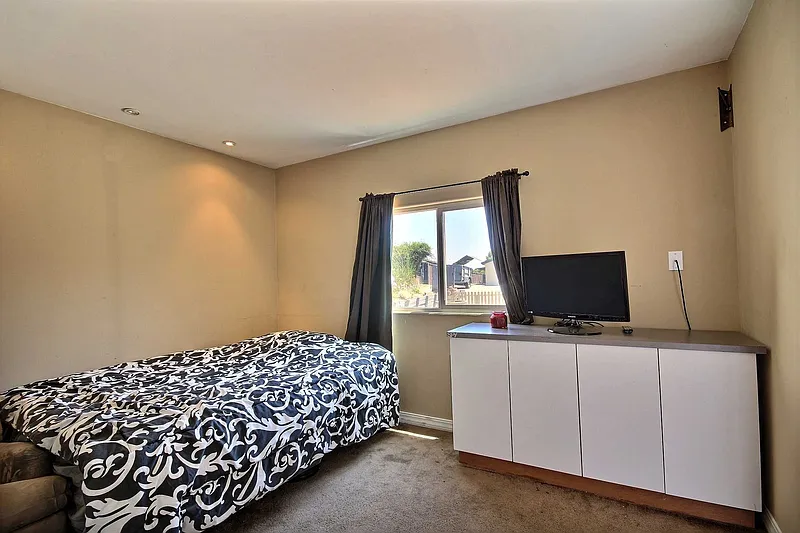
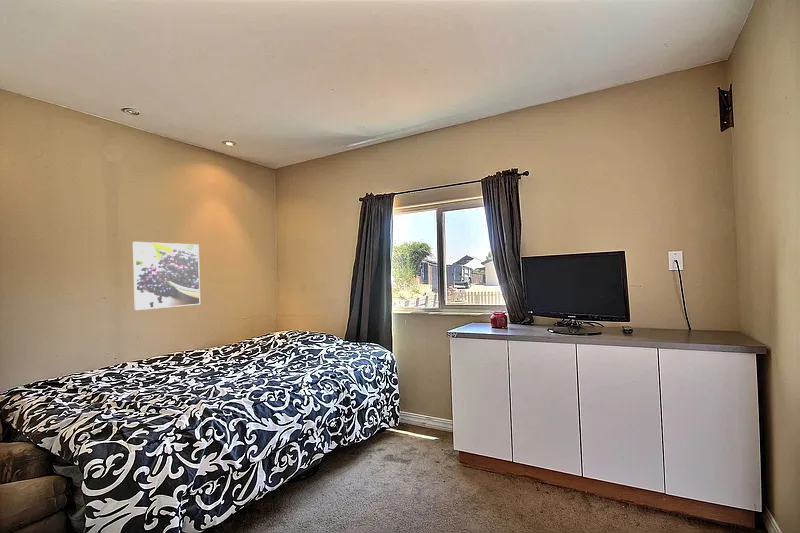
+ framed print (168, 275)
